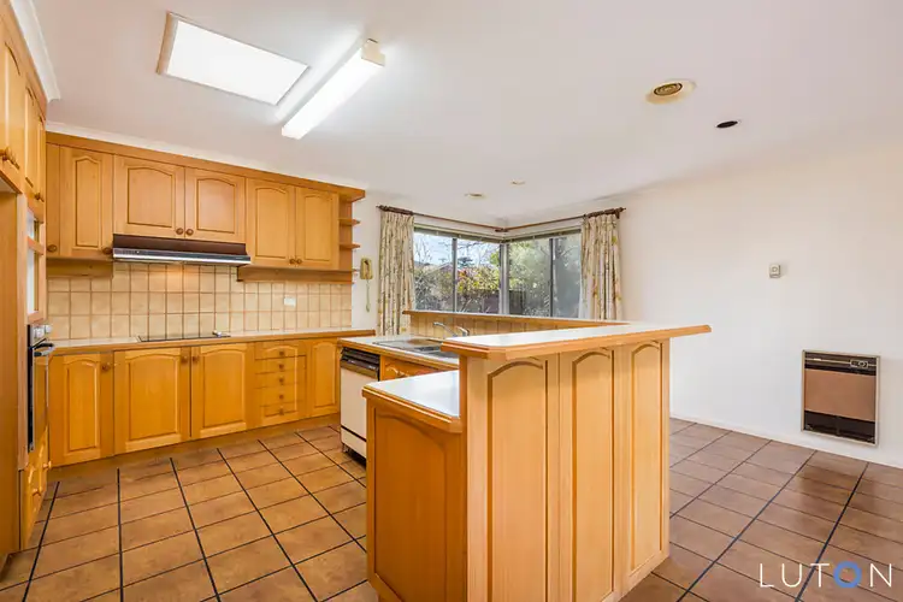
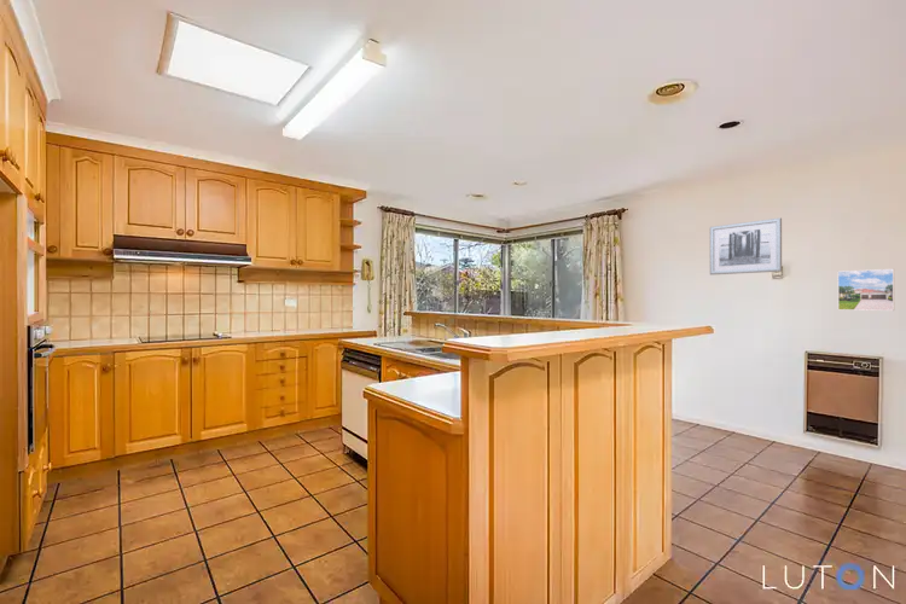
+ wall art (743, 248)
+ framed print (865, 290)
